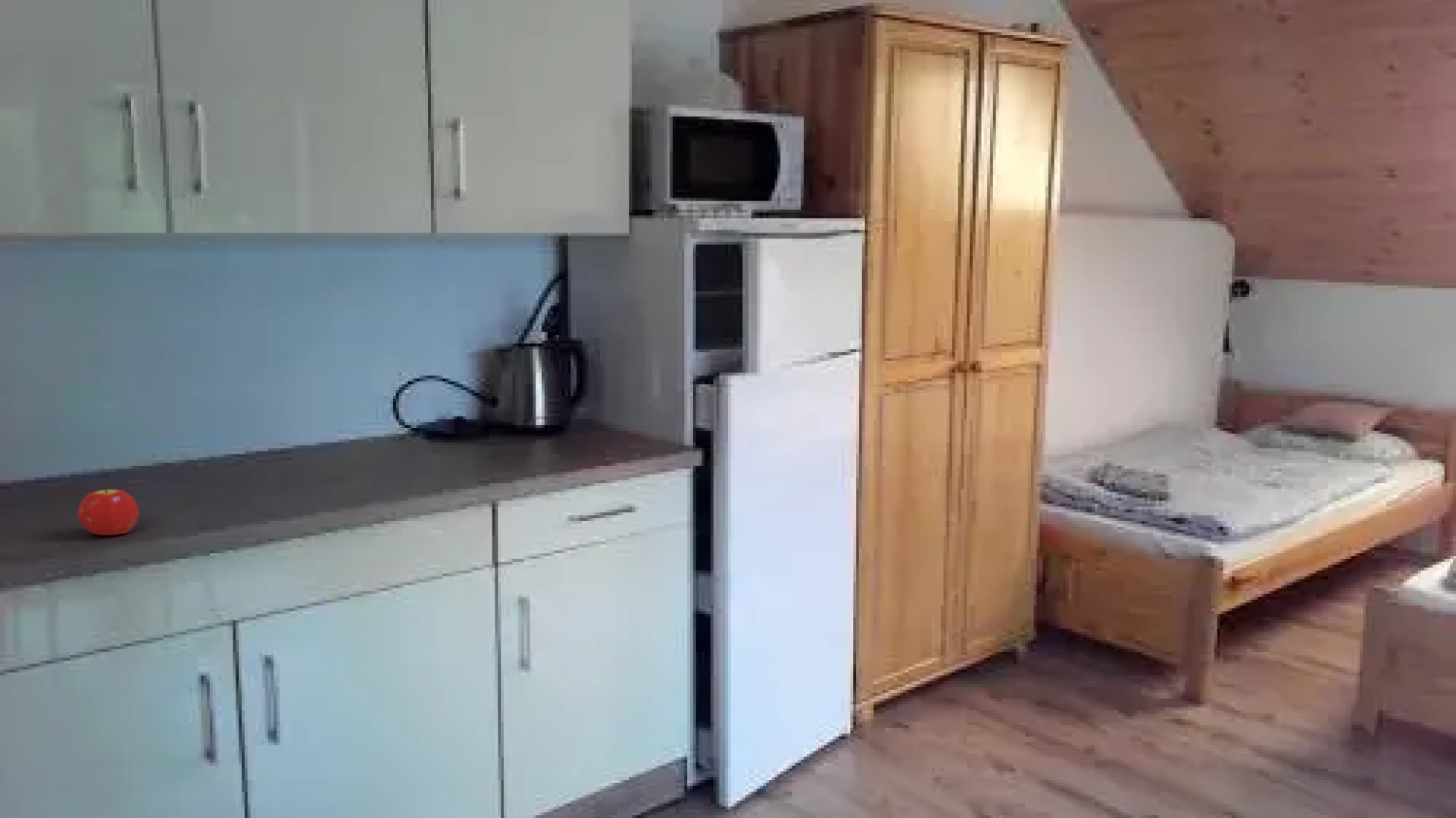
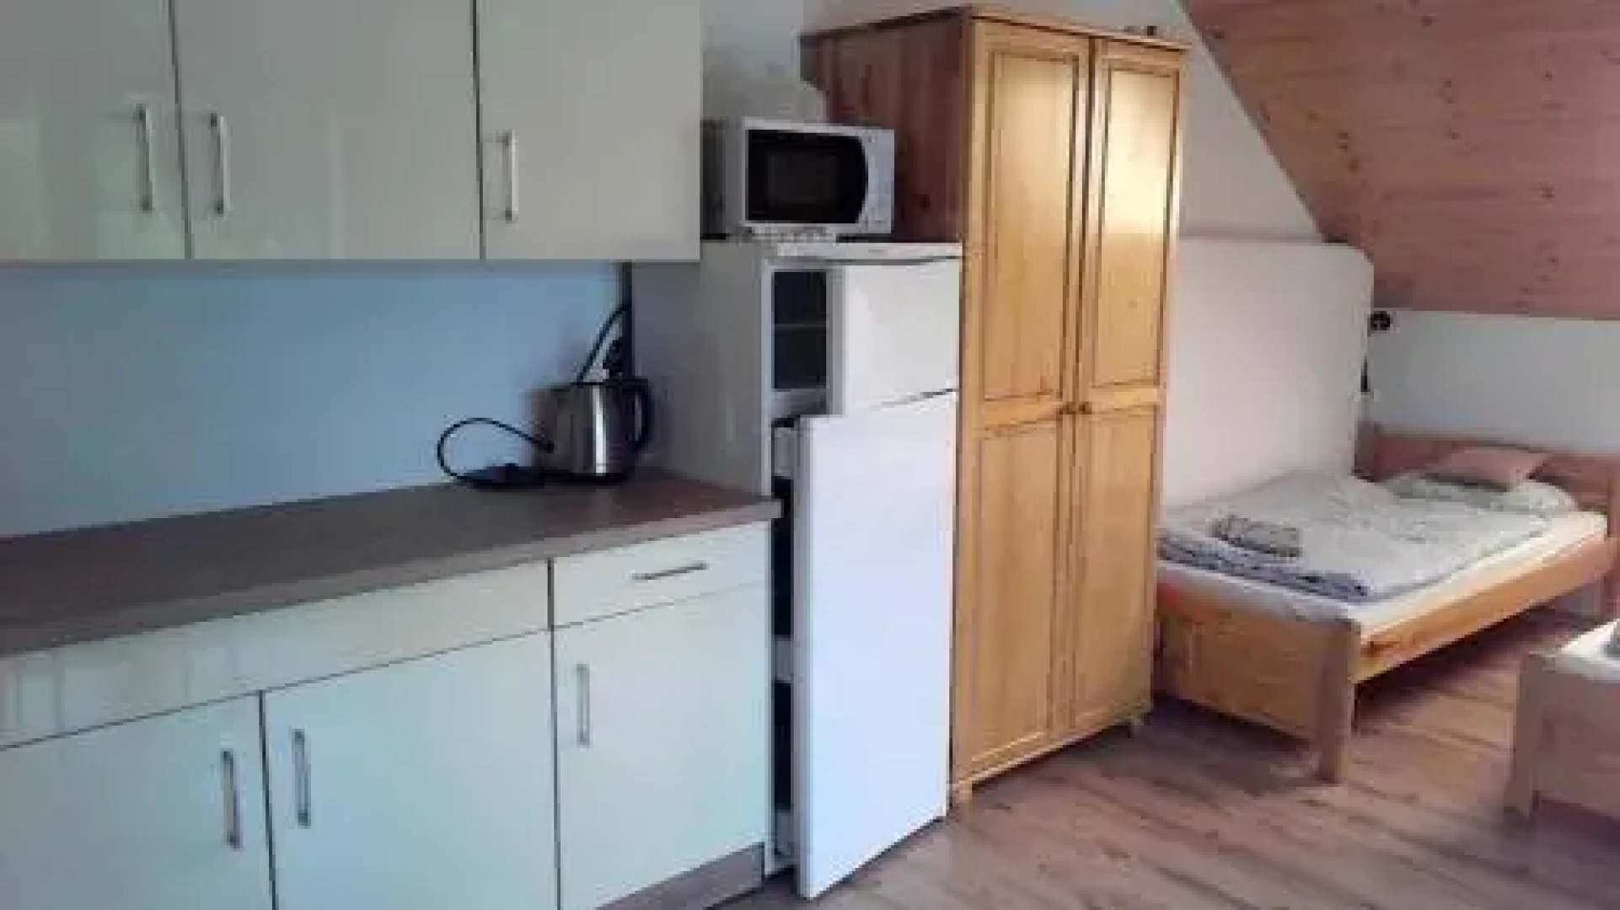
- fruit (109, 509)
